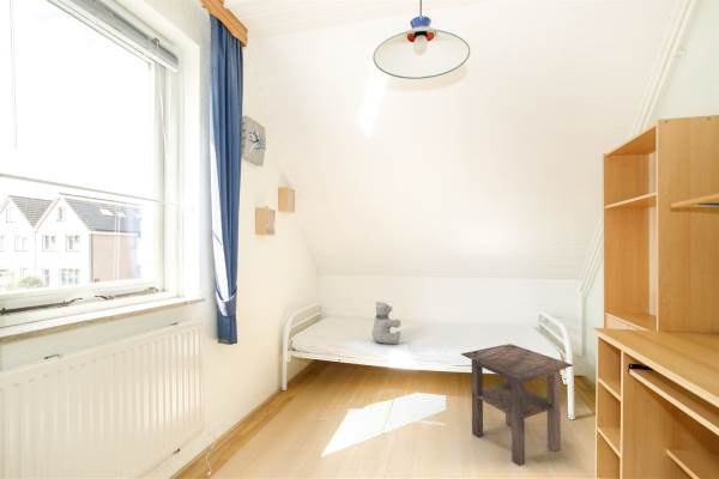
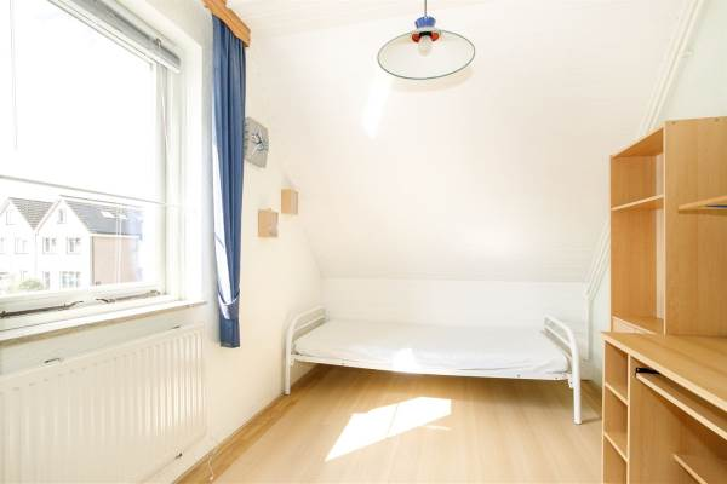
- teddy bear (387, 321)
- side table (514, 399)
